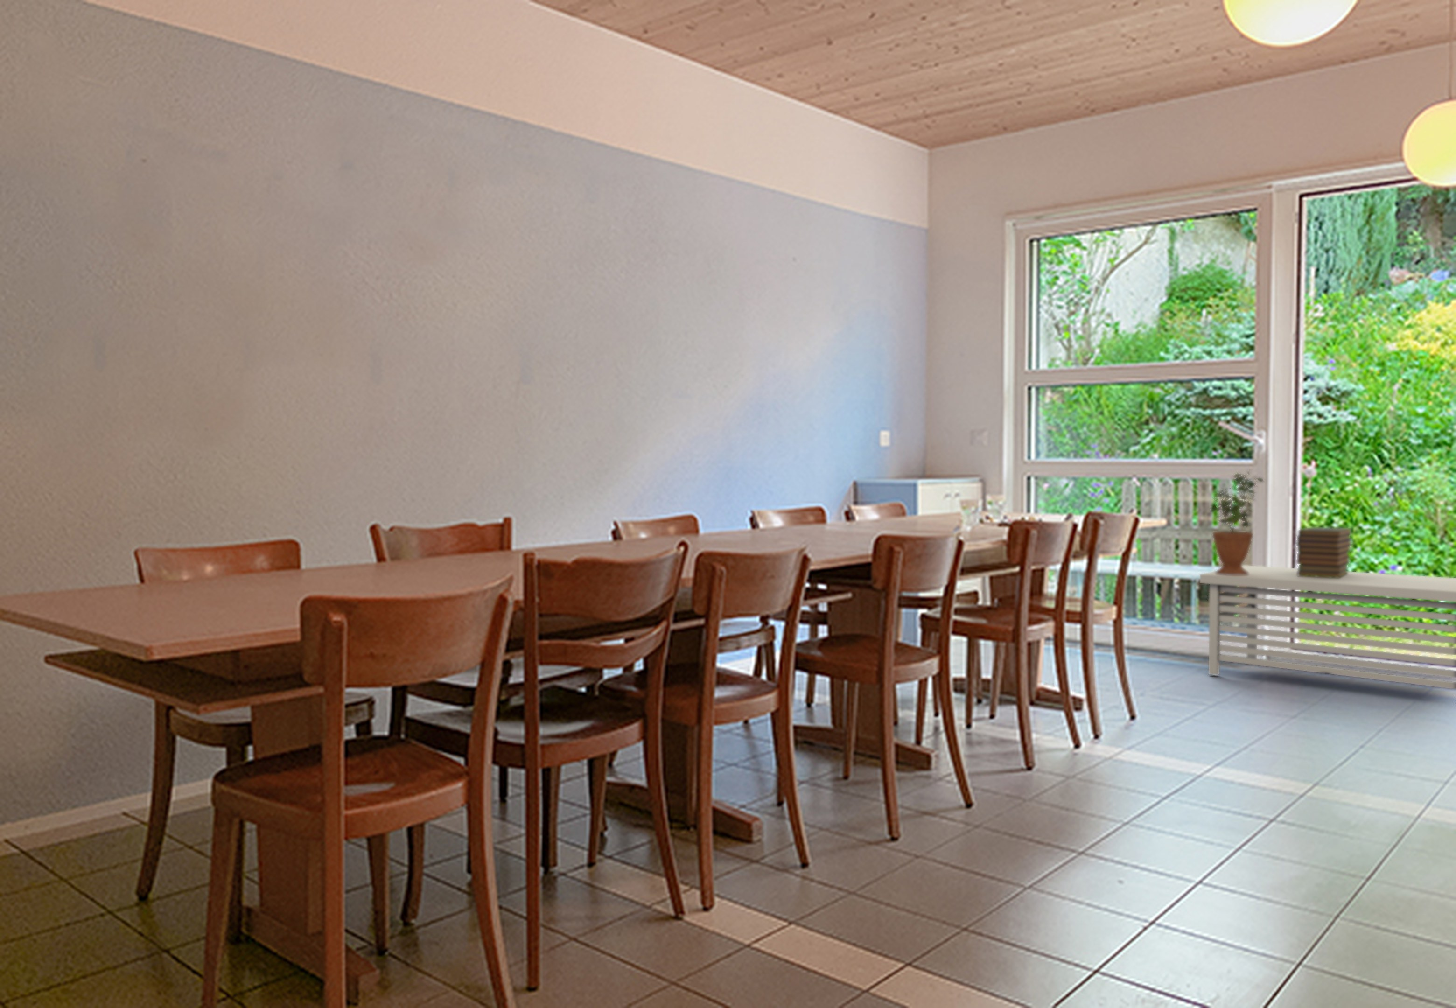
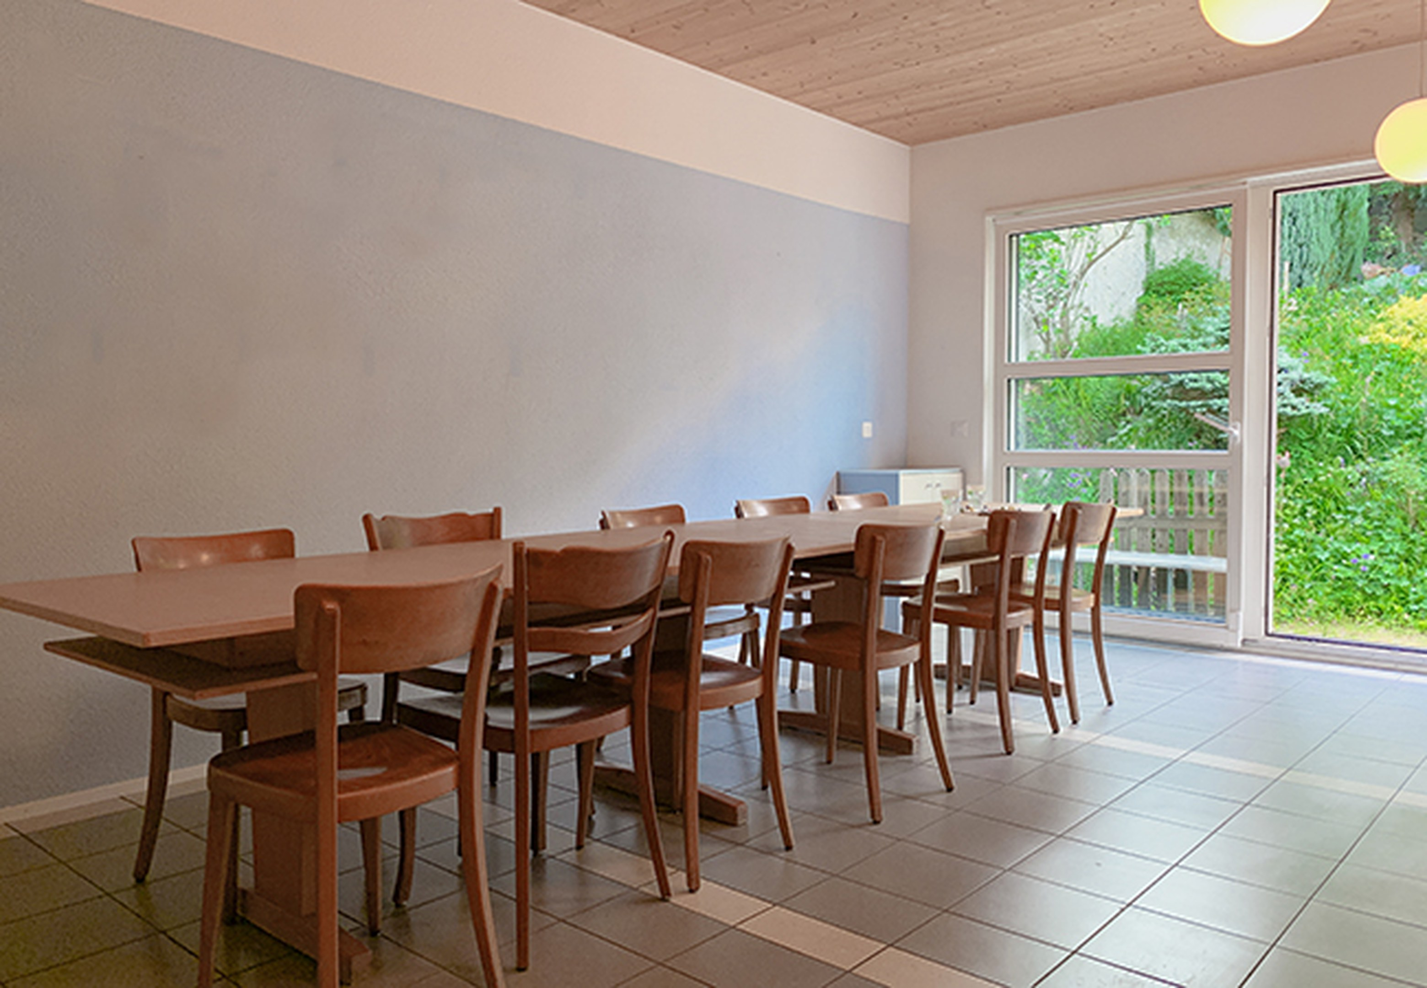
- potted plant (1237, 521)
- book stack (1324, 551)
- storage bench (1344, 630)
